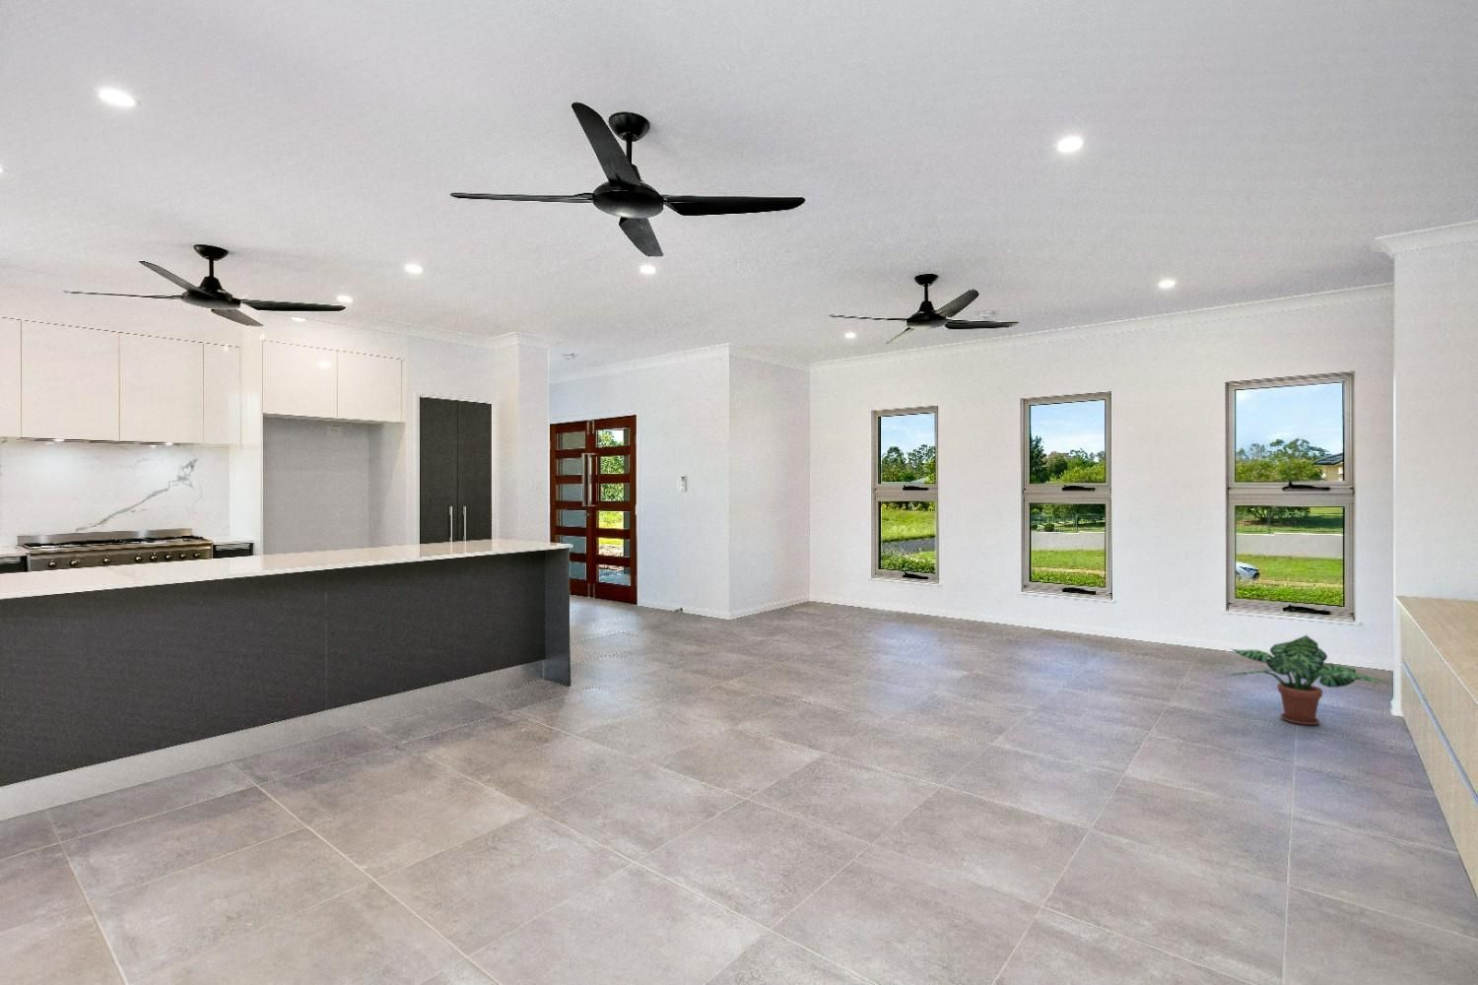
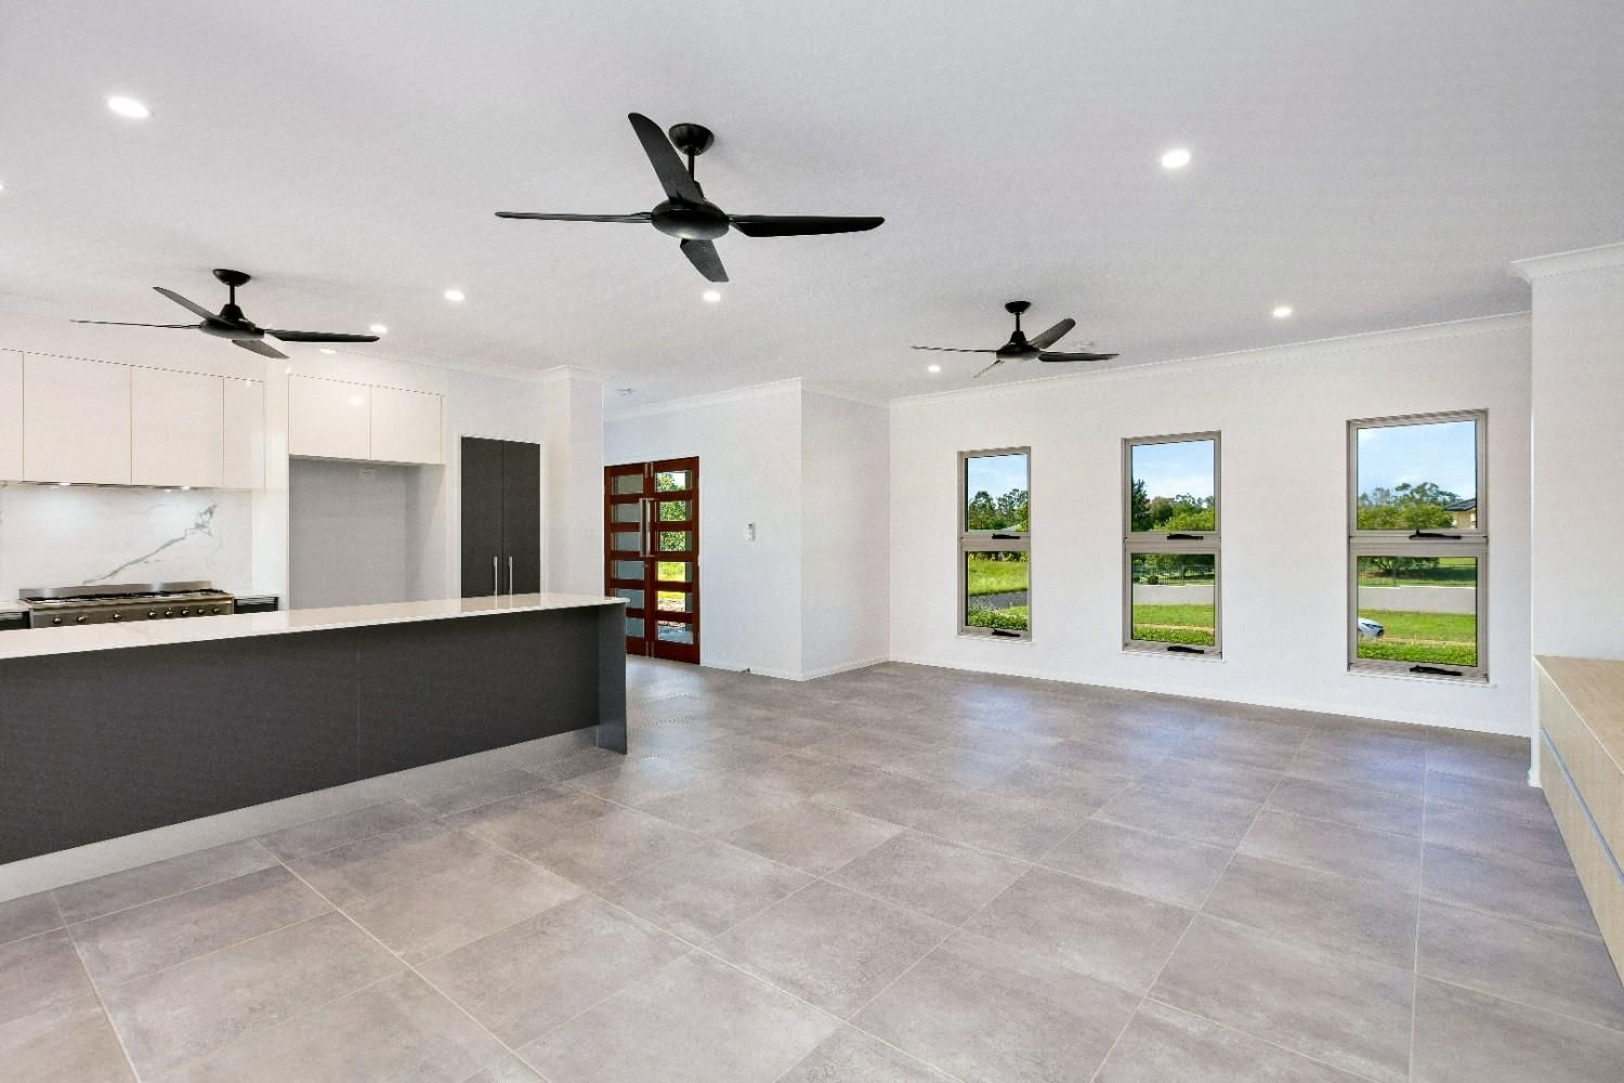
- potted plant (1297, 674)
